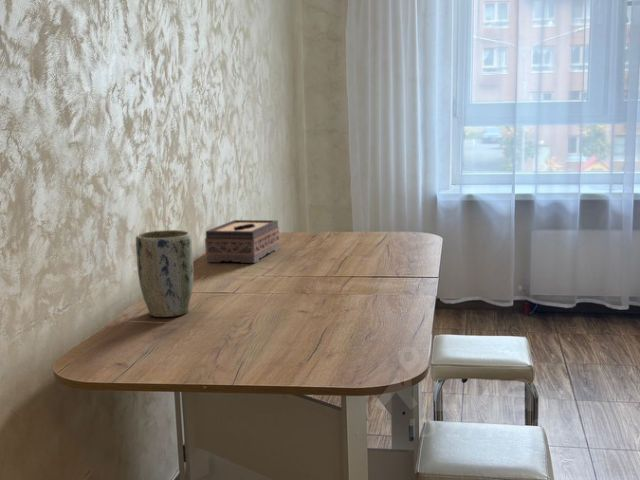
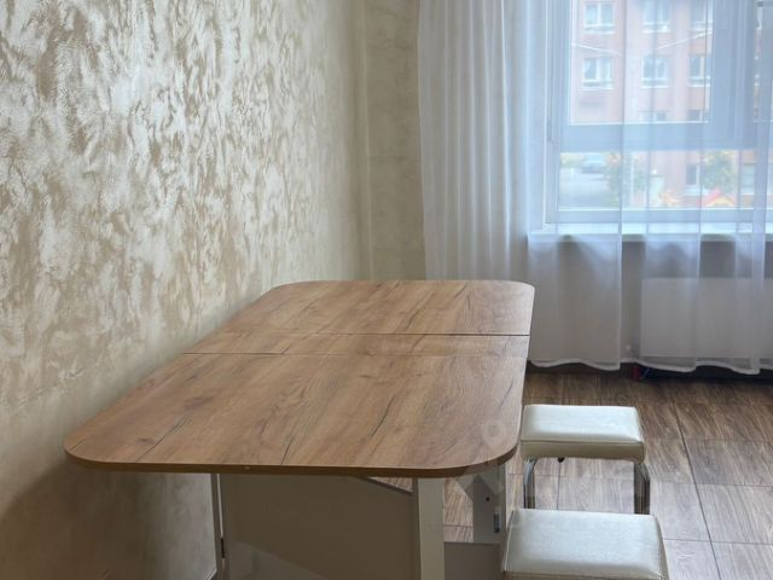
- plant pot (165, 273)
- tissue box (243, 240)
